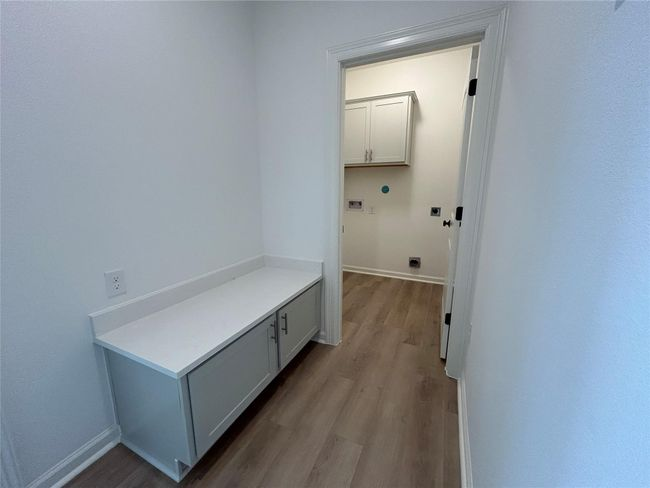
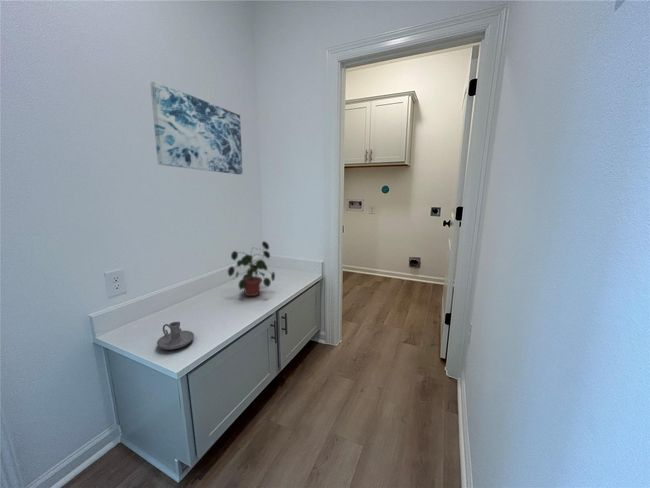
+ candle holder (173, 332)
+ potted plant (254, 267)
+ wall art (204, 136)
